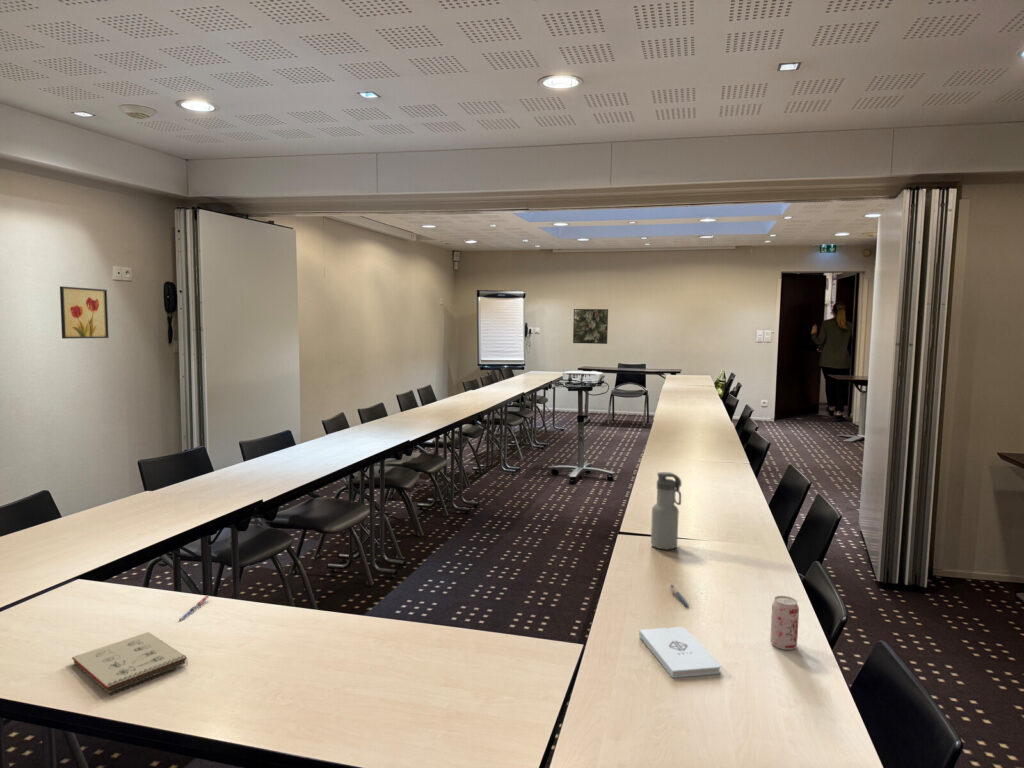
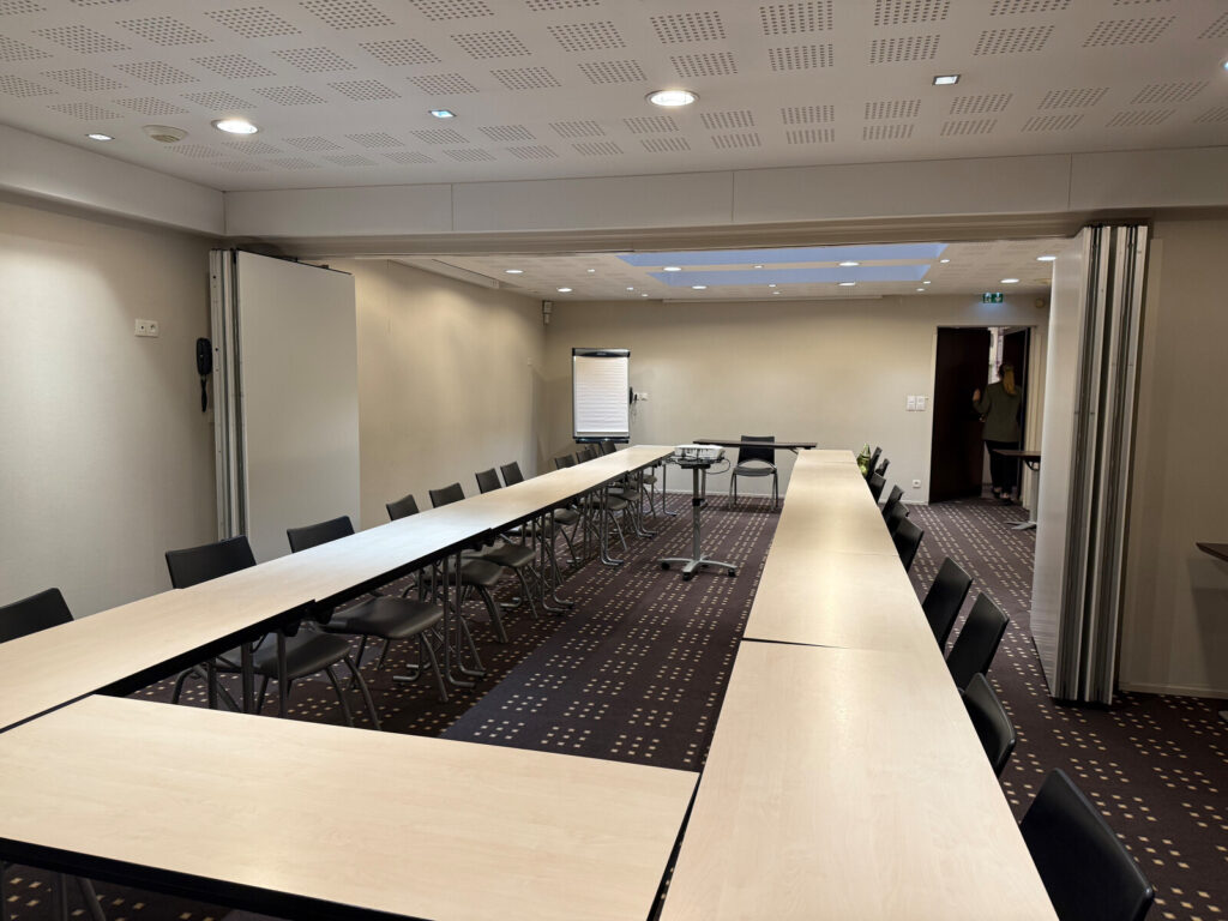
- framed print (590, 326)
- water bottle (665, 509)
- pen (194, 607)
- notepad (130, 658)
- pen (678, 595)
- beverage can (784, 622)
- notepad (678, 650)
- wall art (84, 313)
